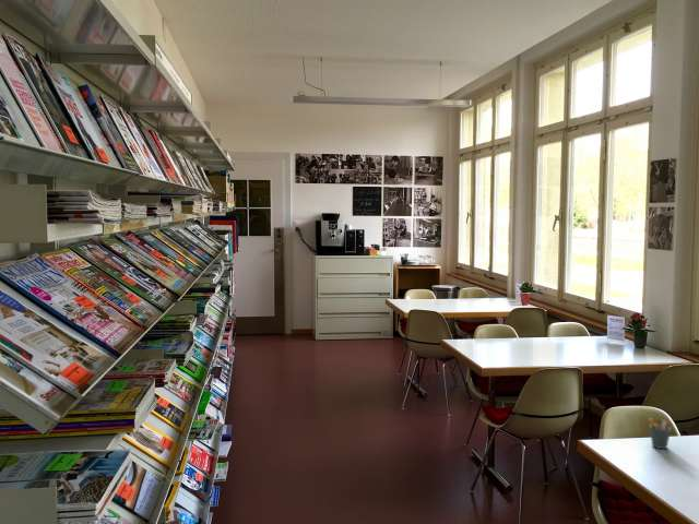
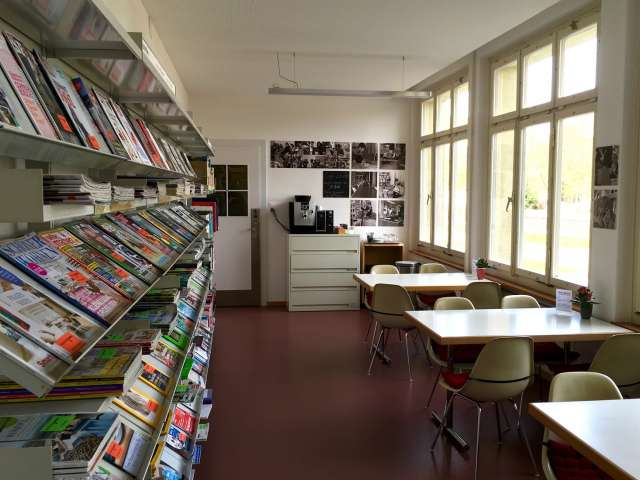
- pen holder (659, 431)
